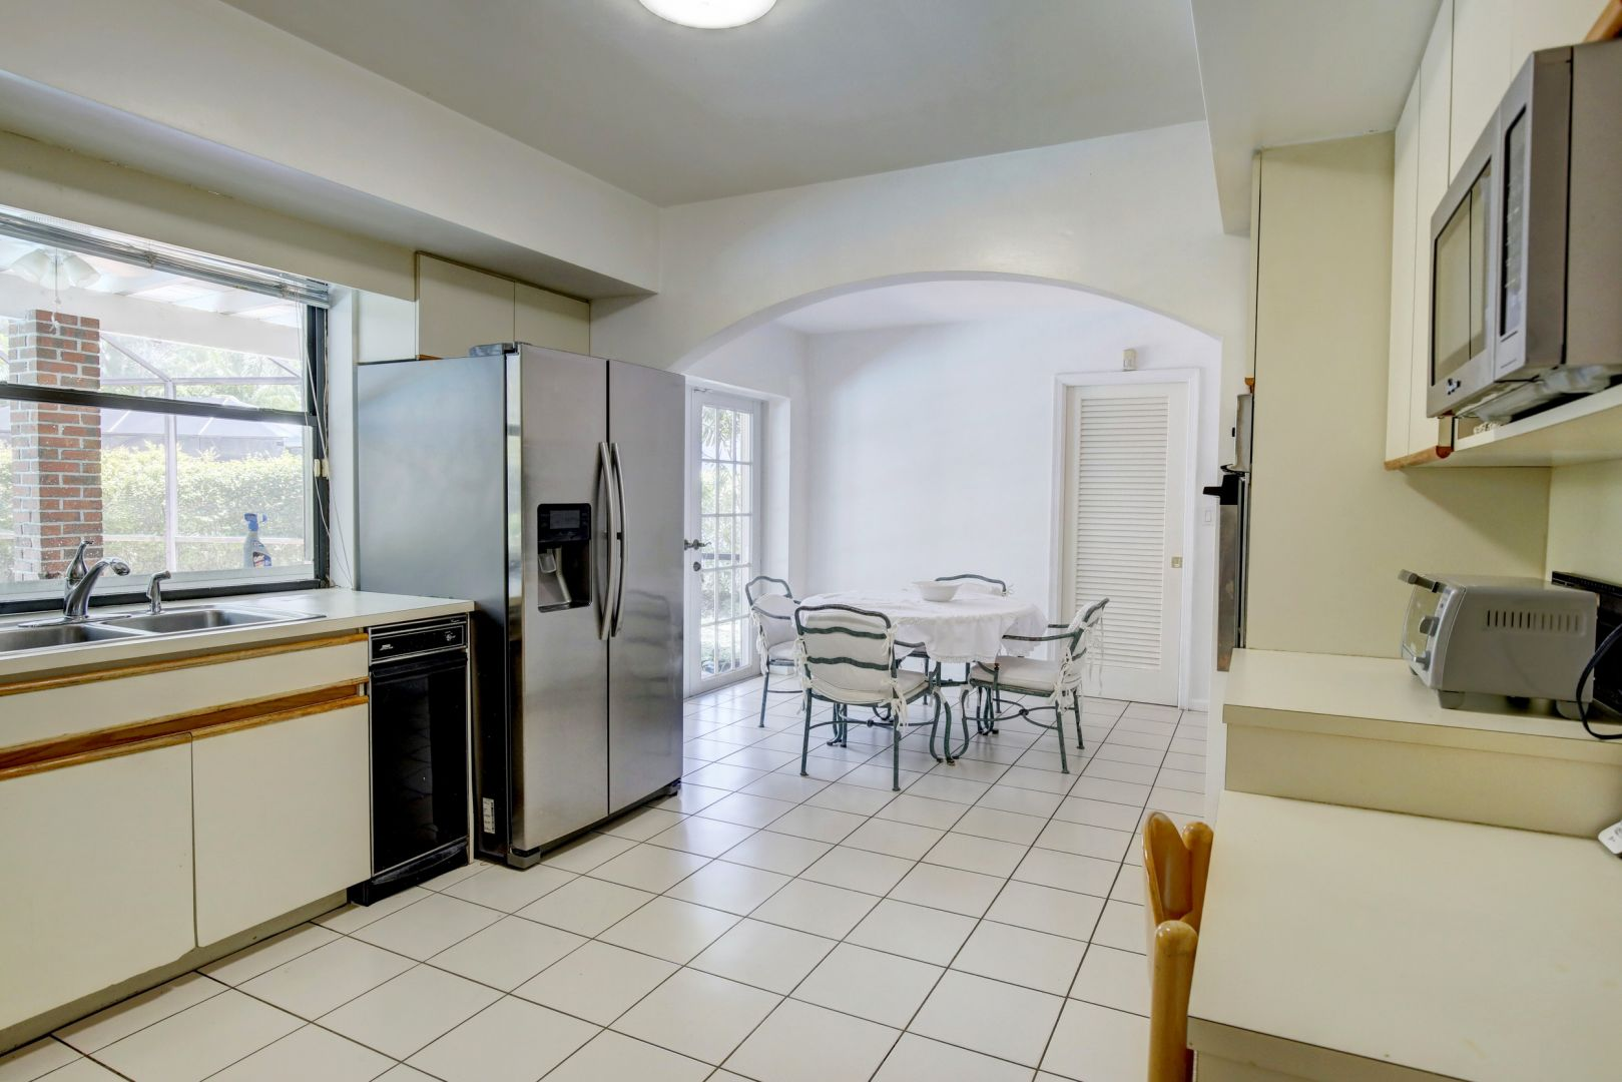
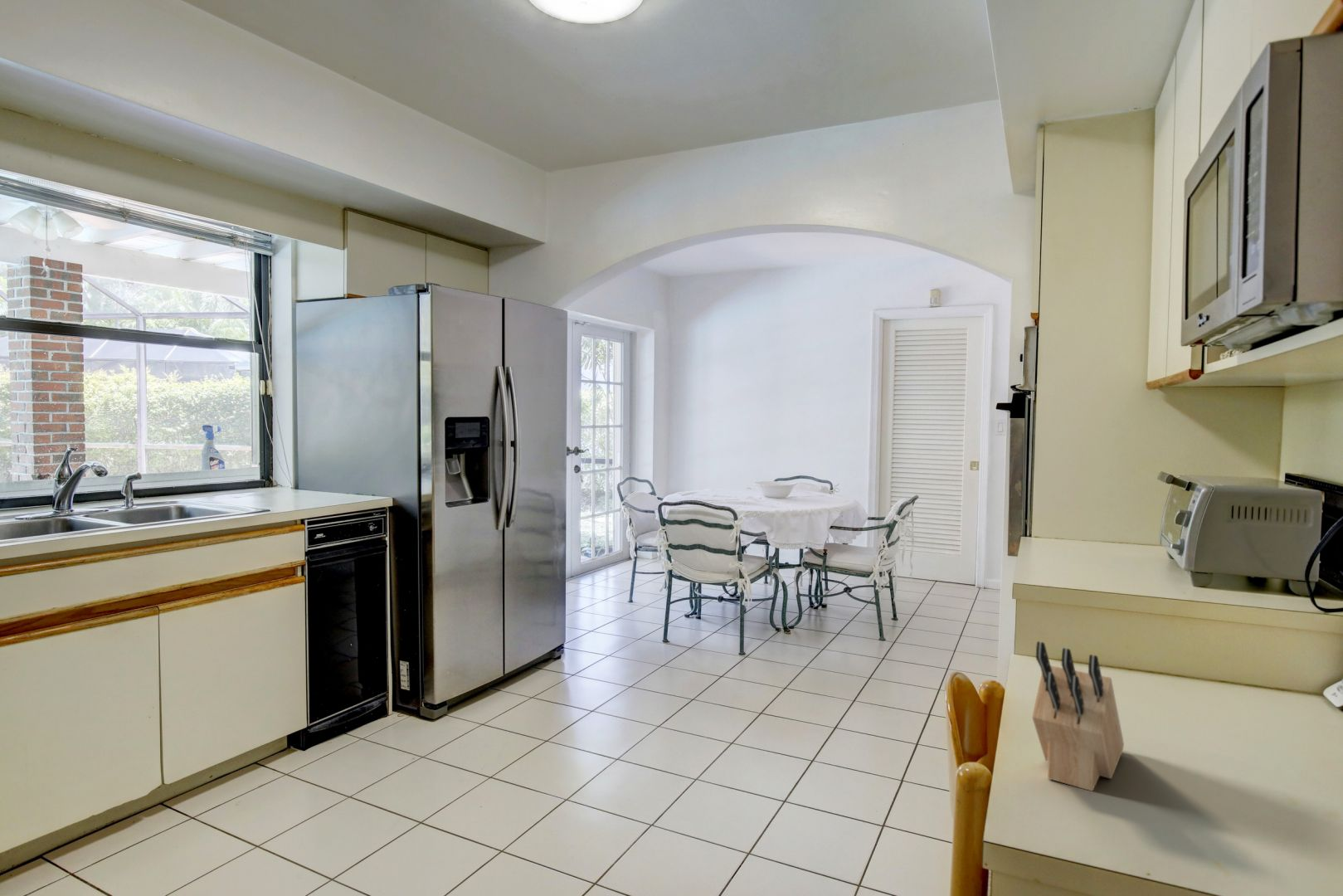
+ knife block (1078, 700)
